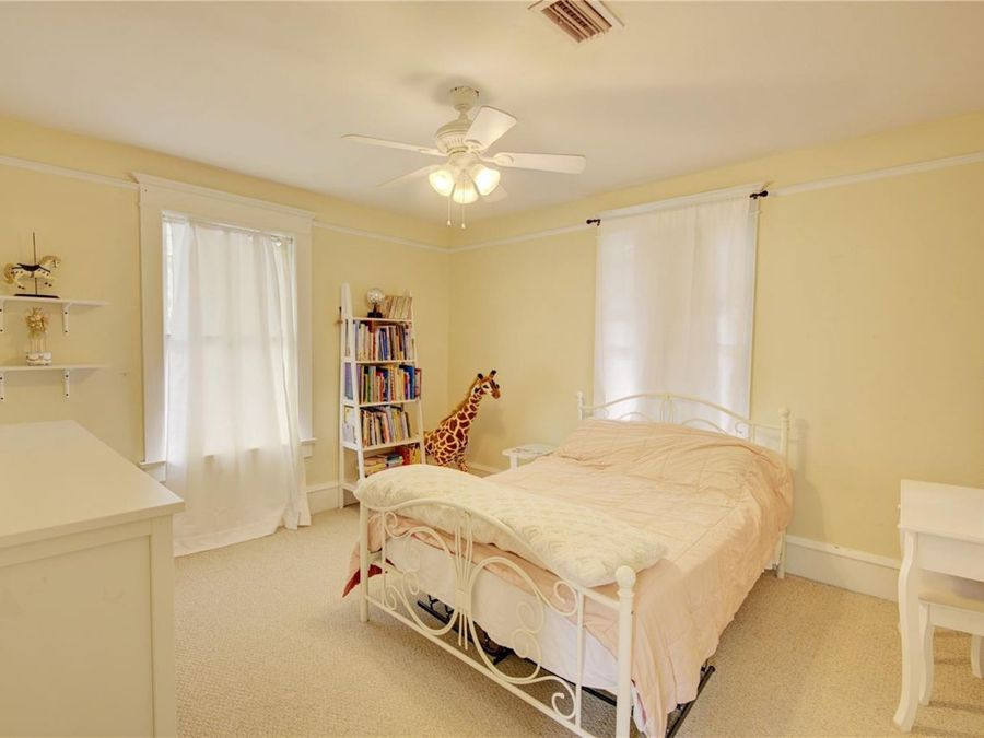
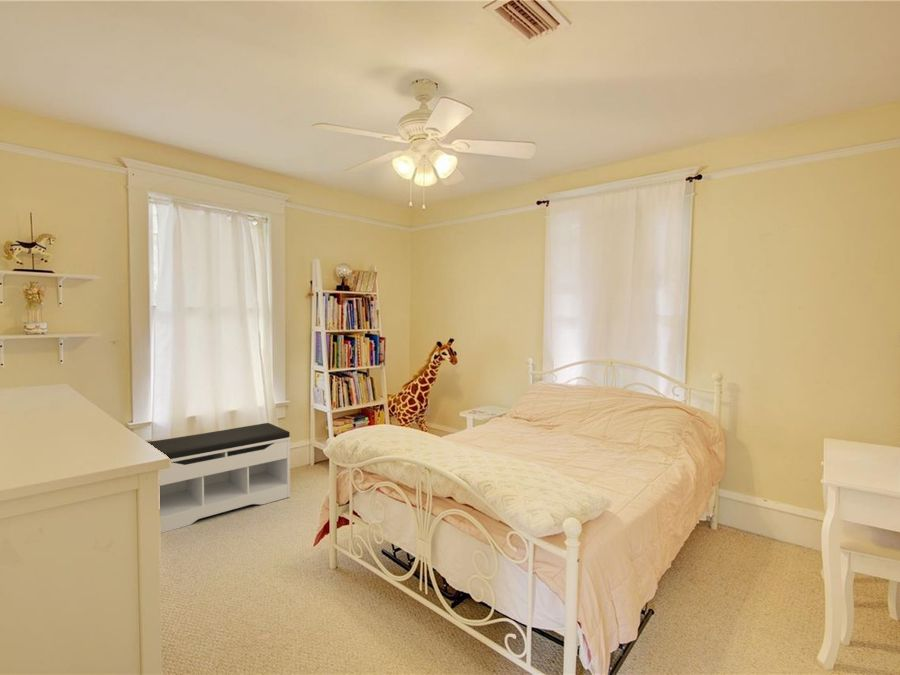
+ bench (217, 471)
